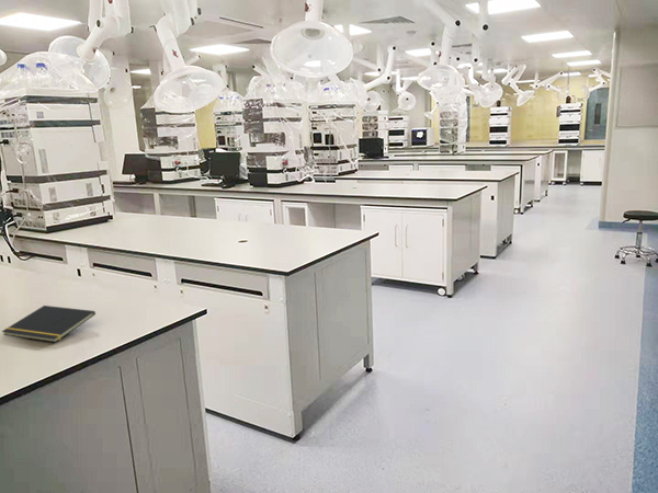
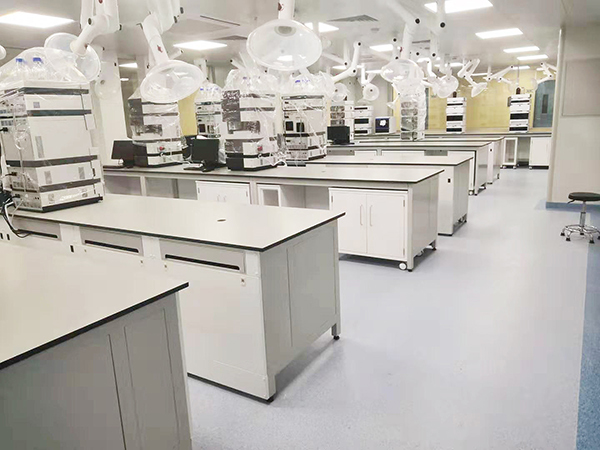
- notepad (49, 322)
